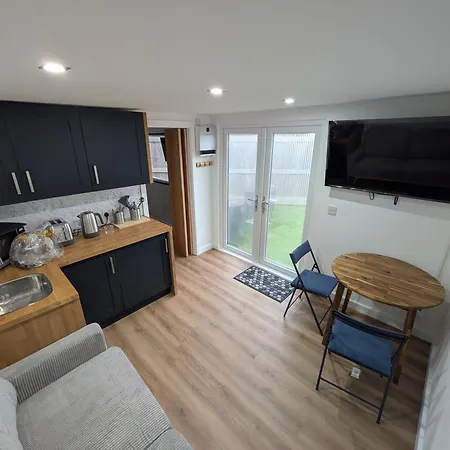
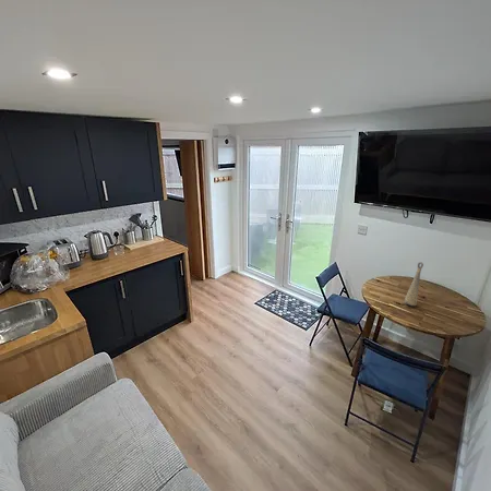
+ decorative vase (414, 284)
